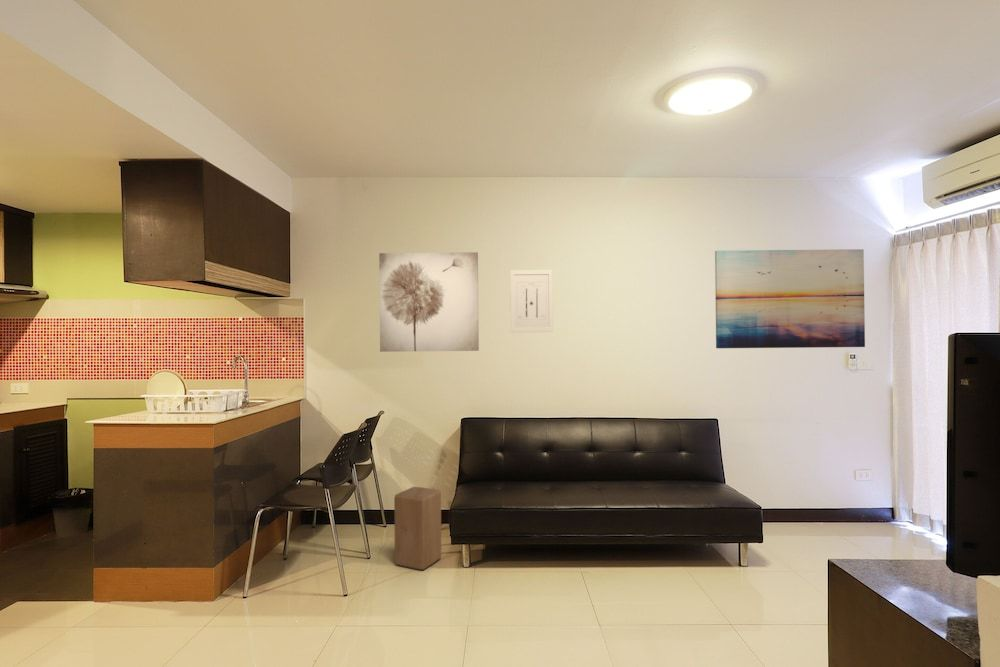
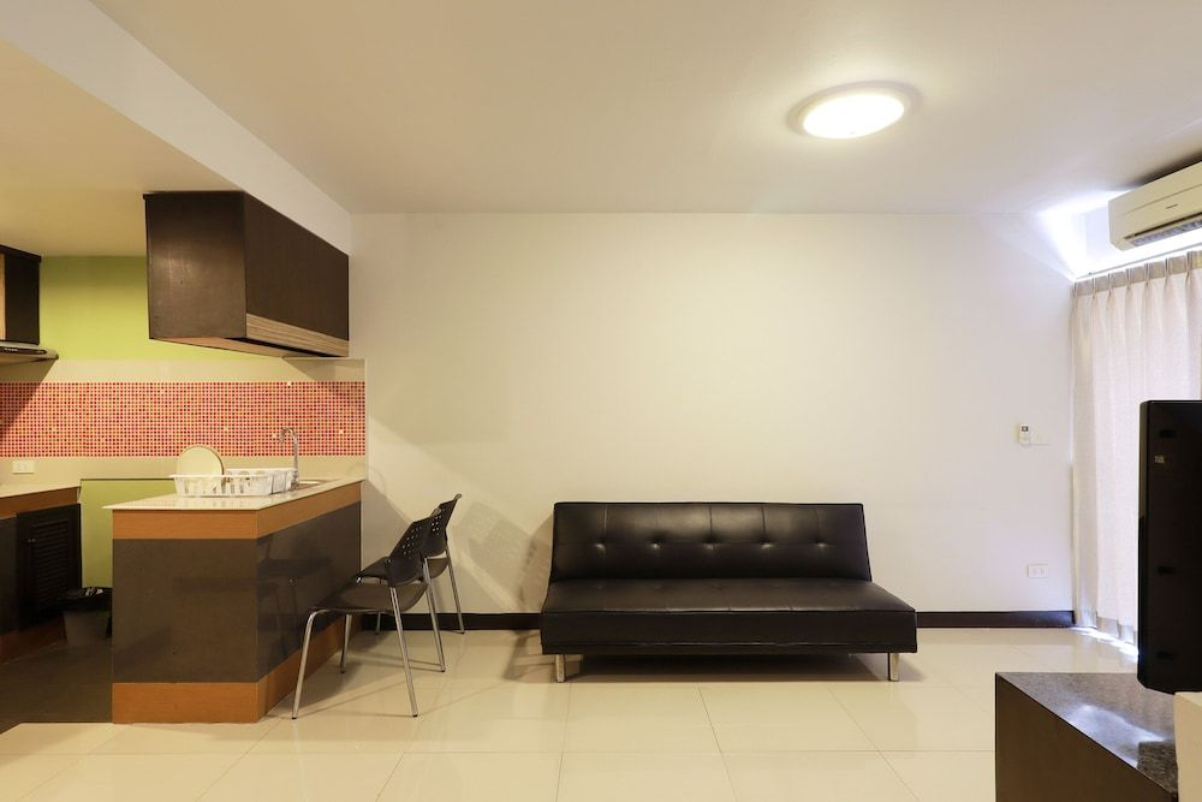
- wall art (429, 302)
- wall art (789, 298)
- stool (418, 526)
- wall art (531, 301)
